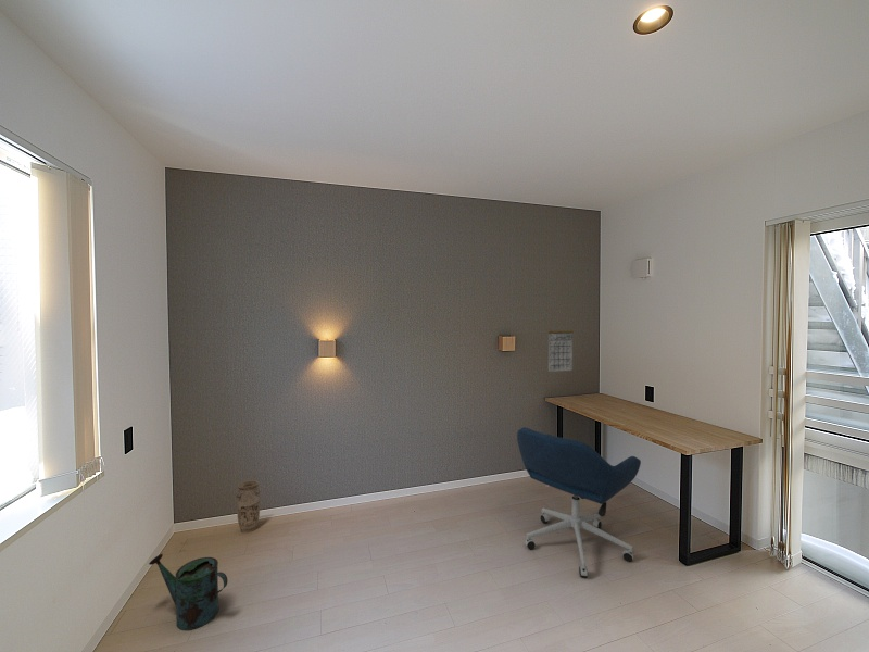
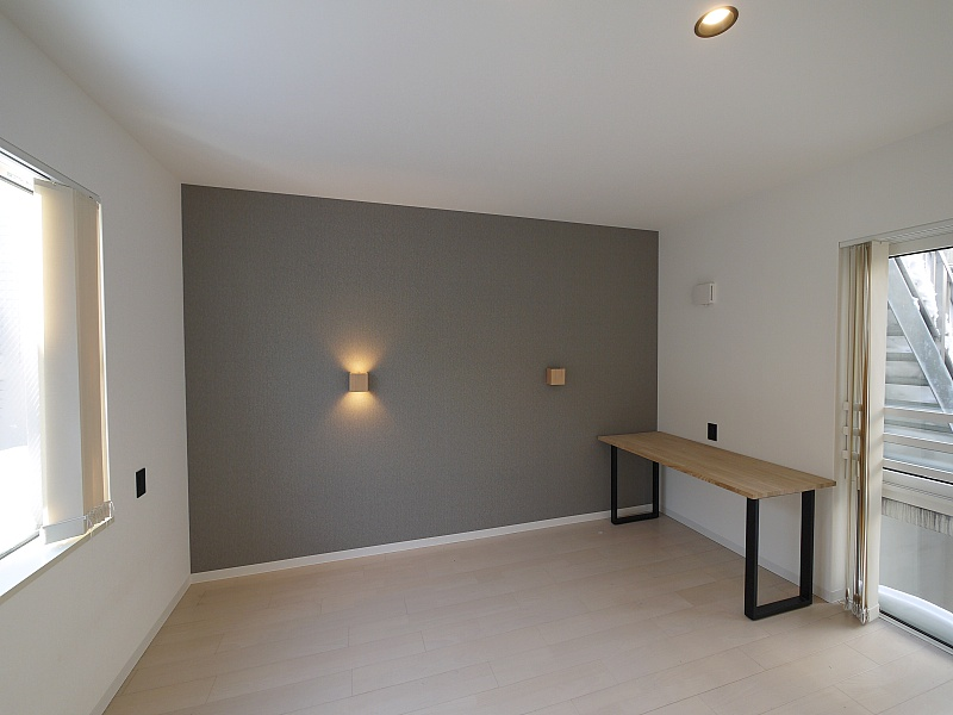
- office chair (574, 485)
- calendar (561, 346)
- vase (248, 506)
- watering can (188, 586)
